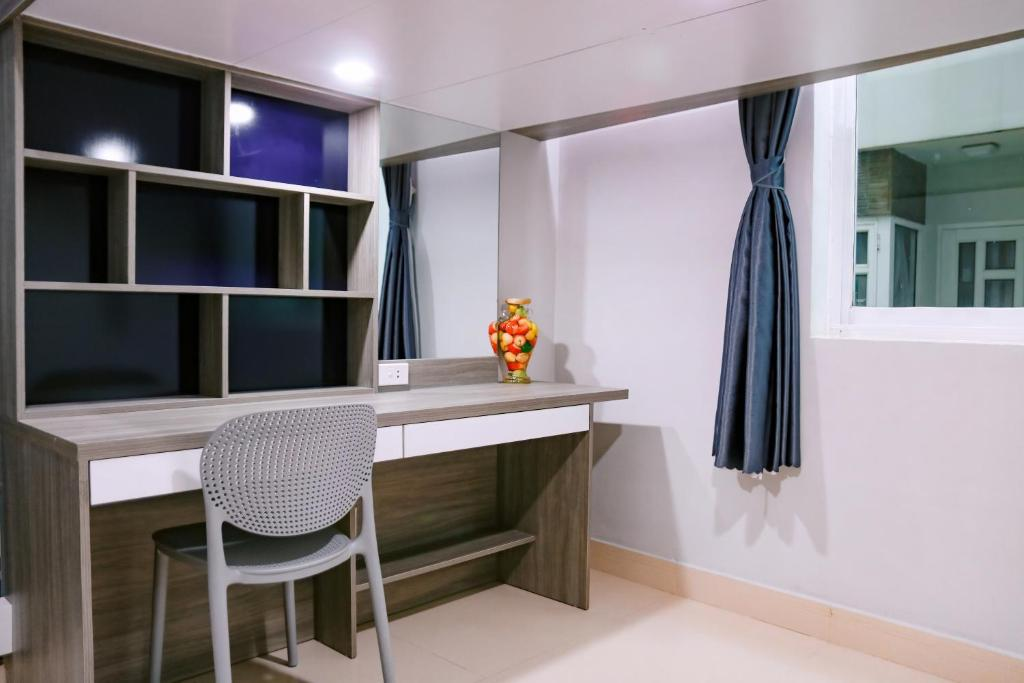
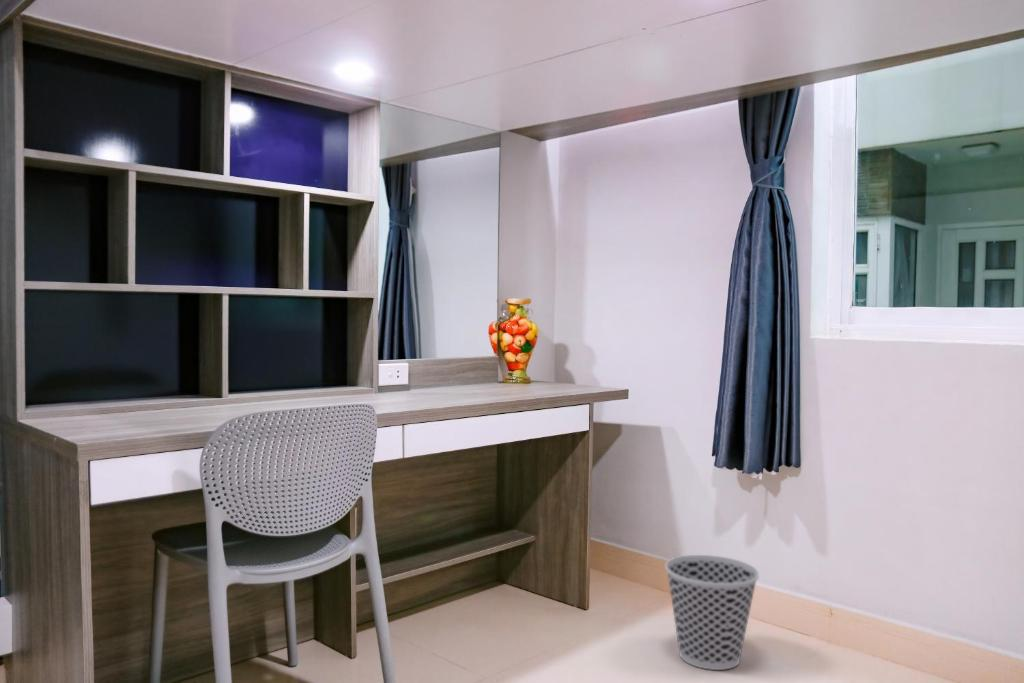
+ wastebasket (710, 612)
